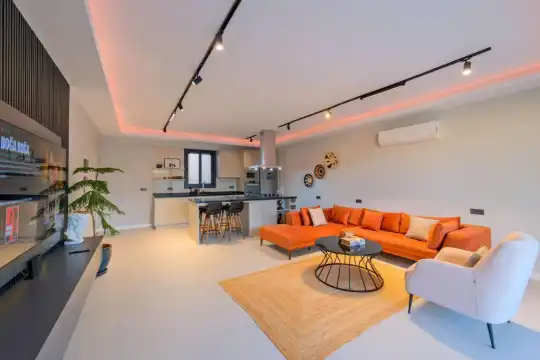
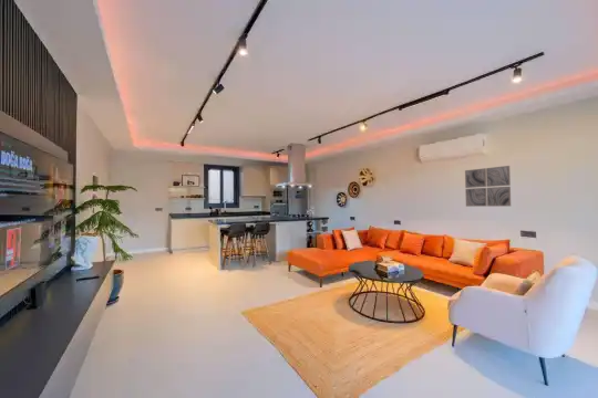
+ wall art (485, 186)
